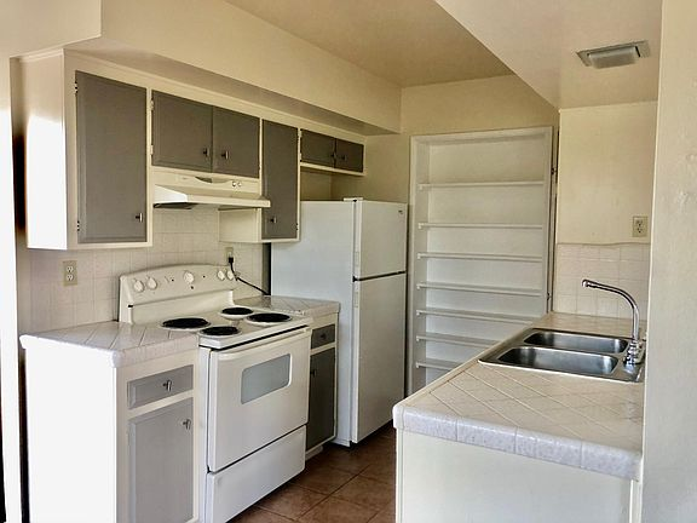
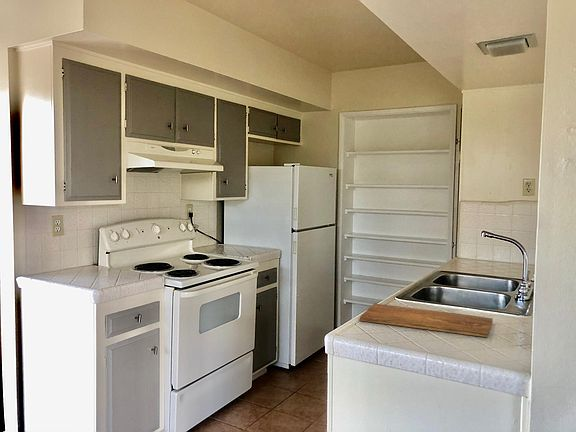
+ cutting board (425, 318)
